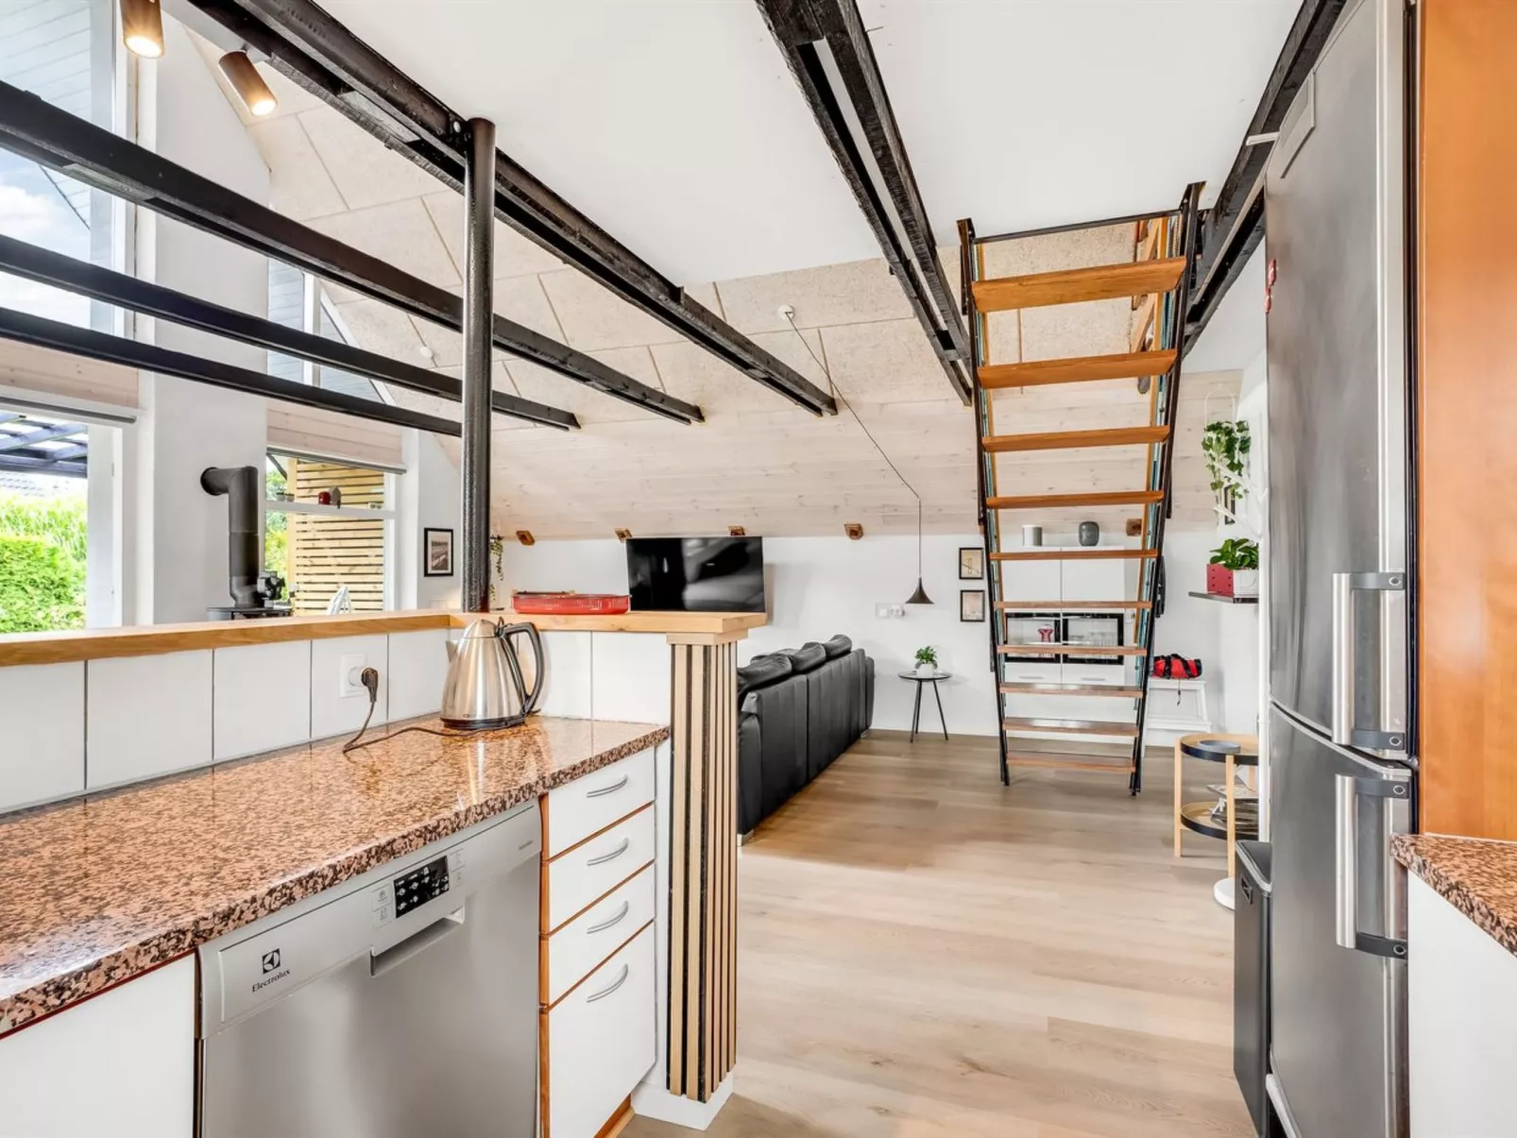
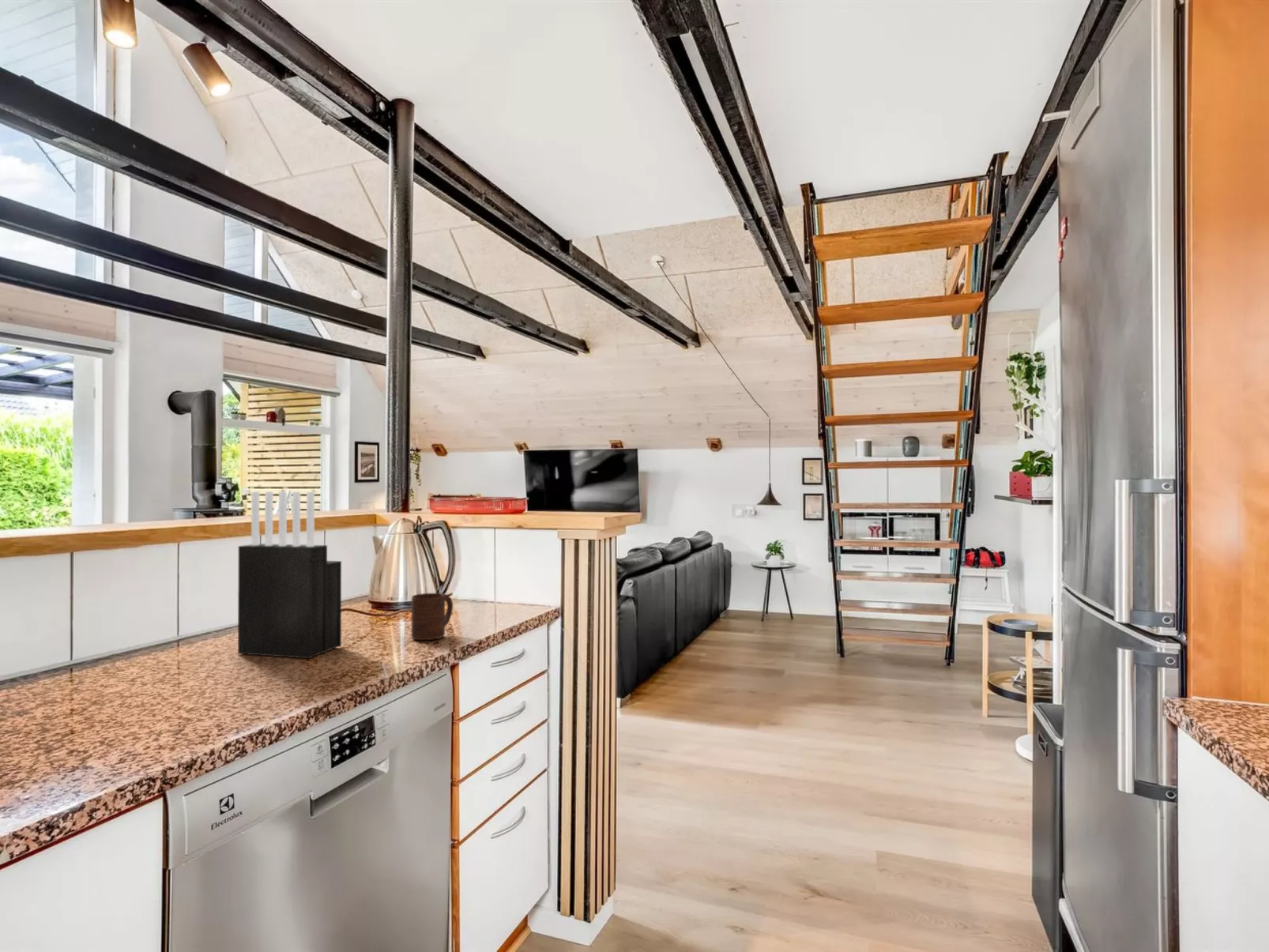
+ cup (431, 615)
+ knife block (294, 570)
